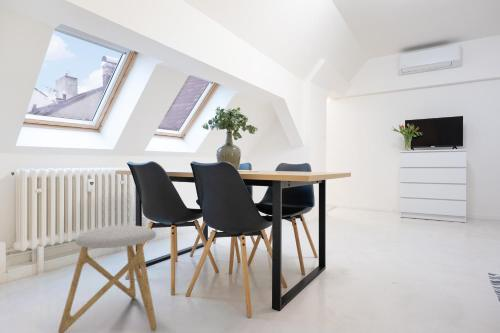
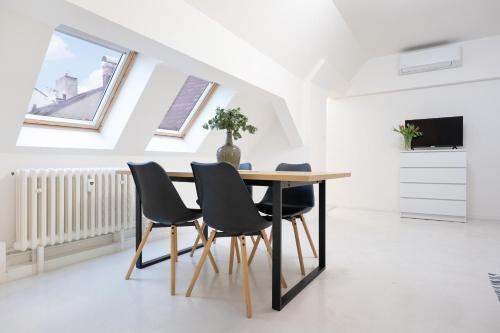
- stool (120, 273)
